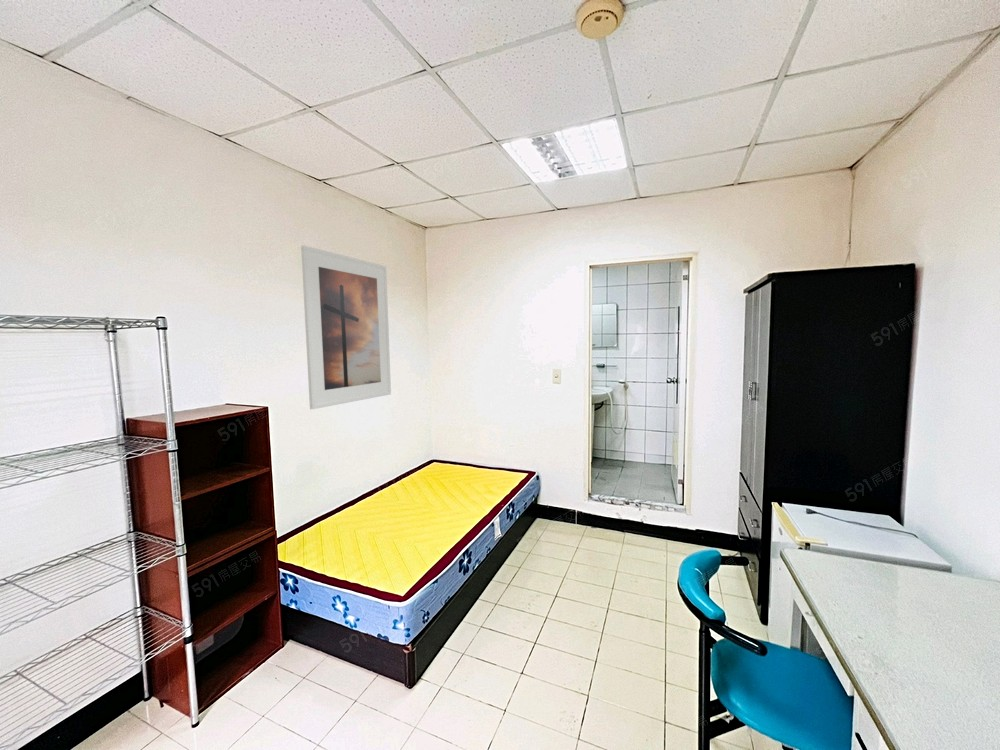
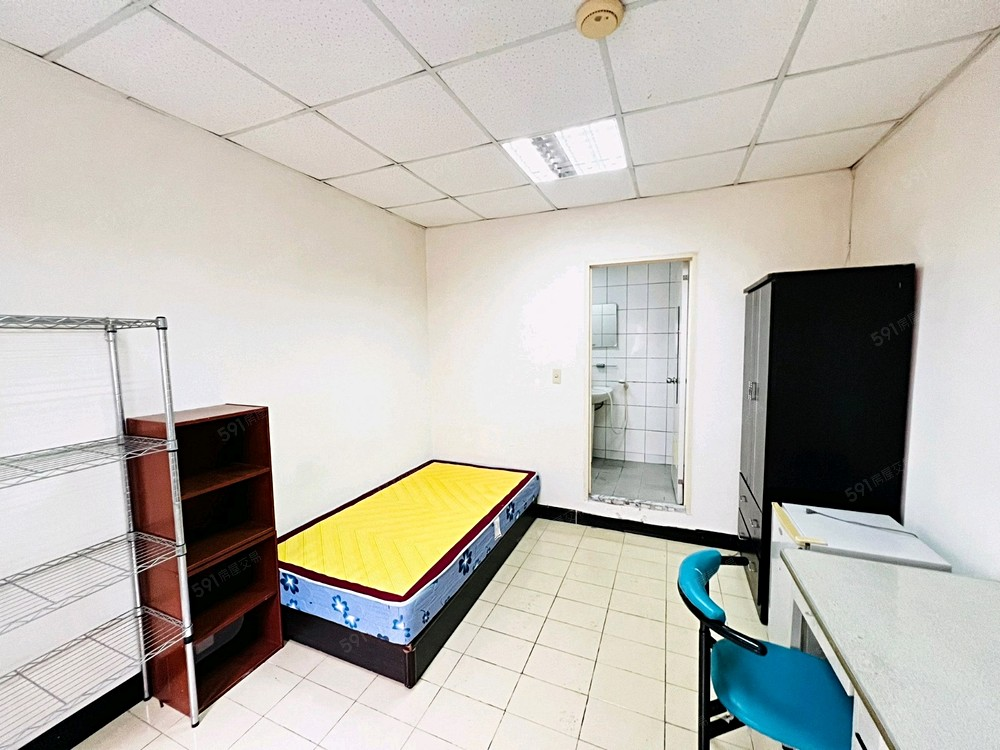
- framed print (352, 330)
